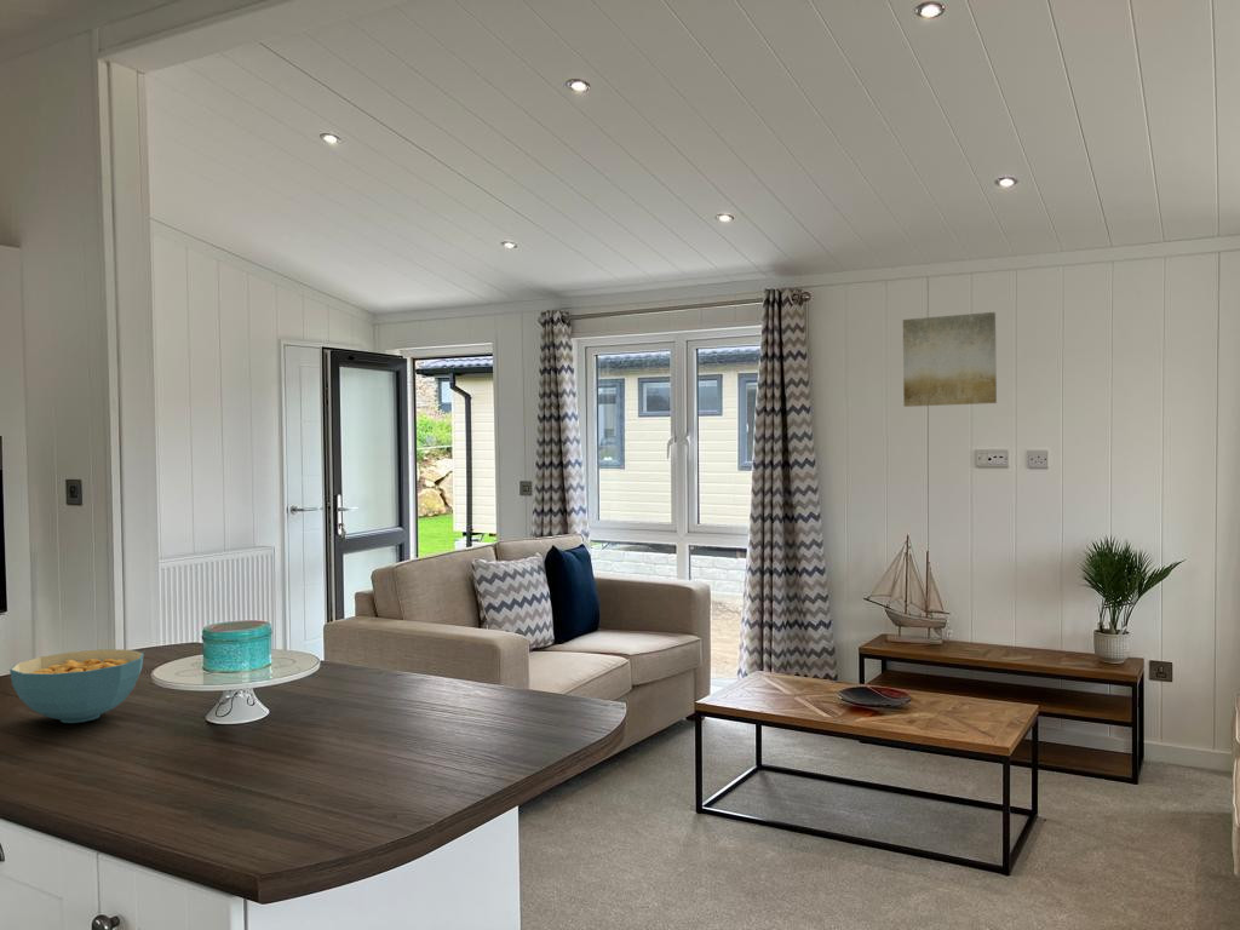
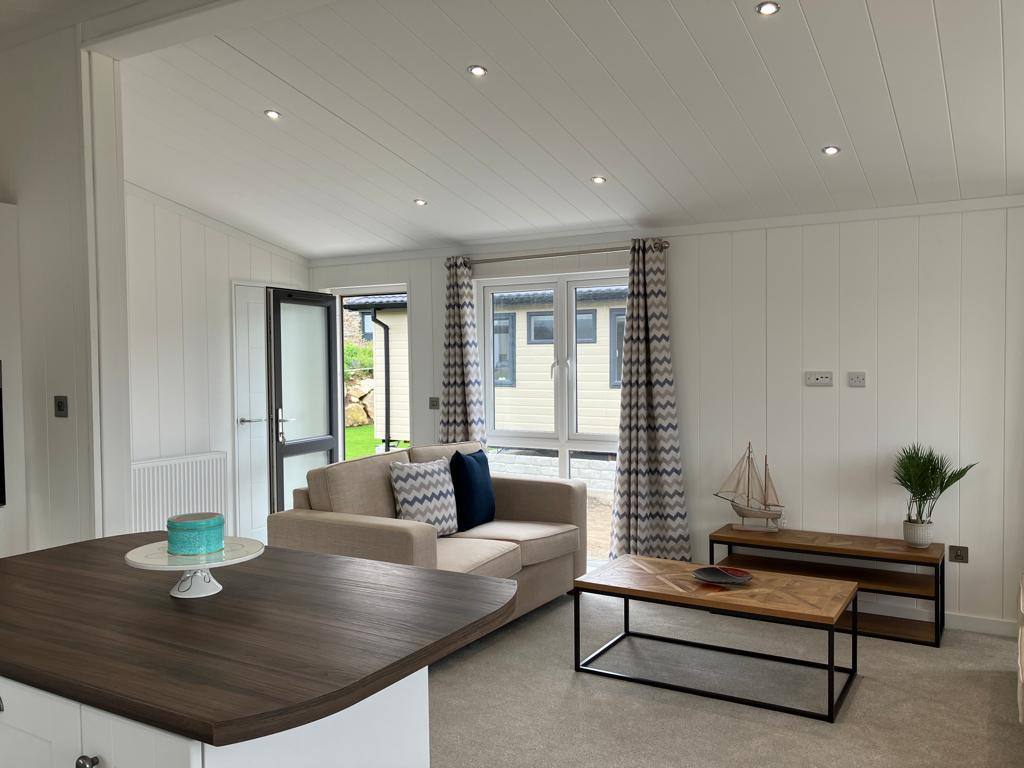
- wall art (948, 360)
- cereal bowl (79, 689)
